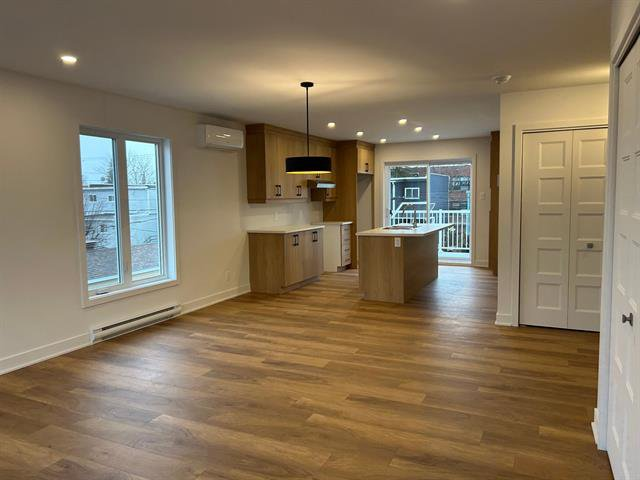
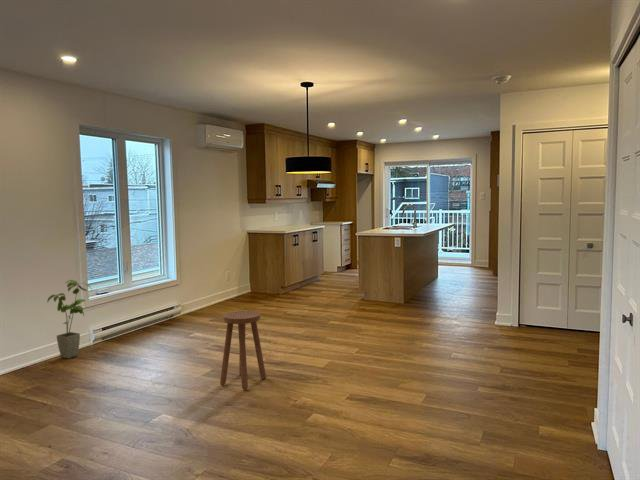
+ house plant (72, 317)
+ stool (242, 348)
